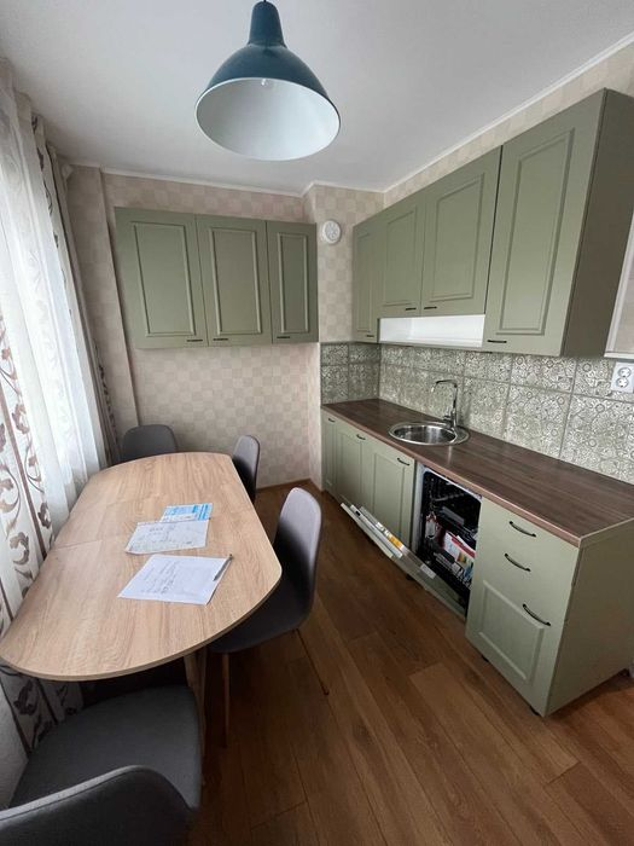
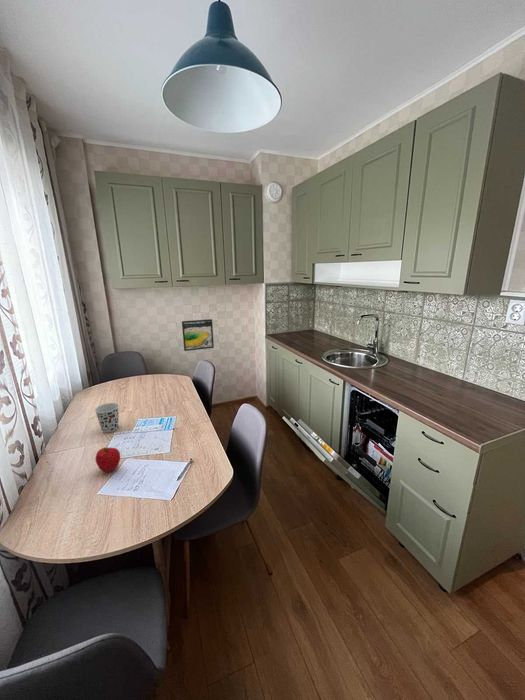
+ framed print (198, 334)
+ fruit (108, 458)
+ cup (108, 418)
